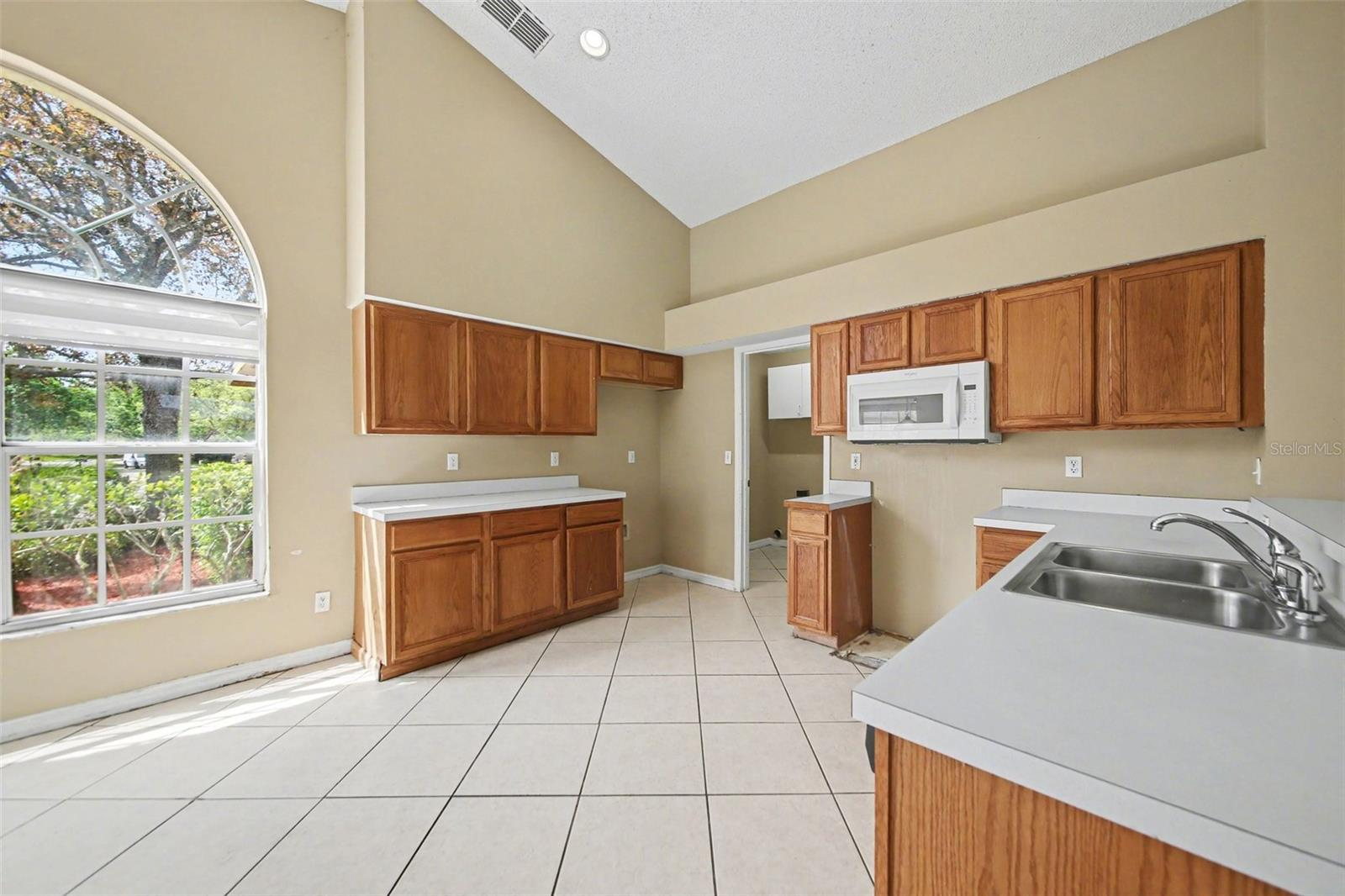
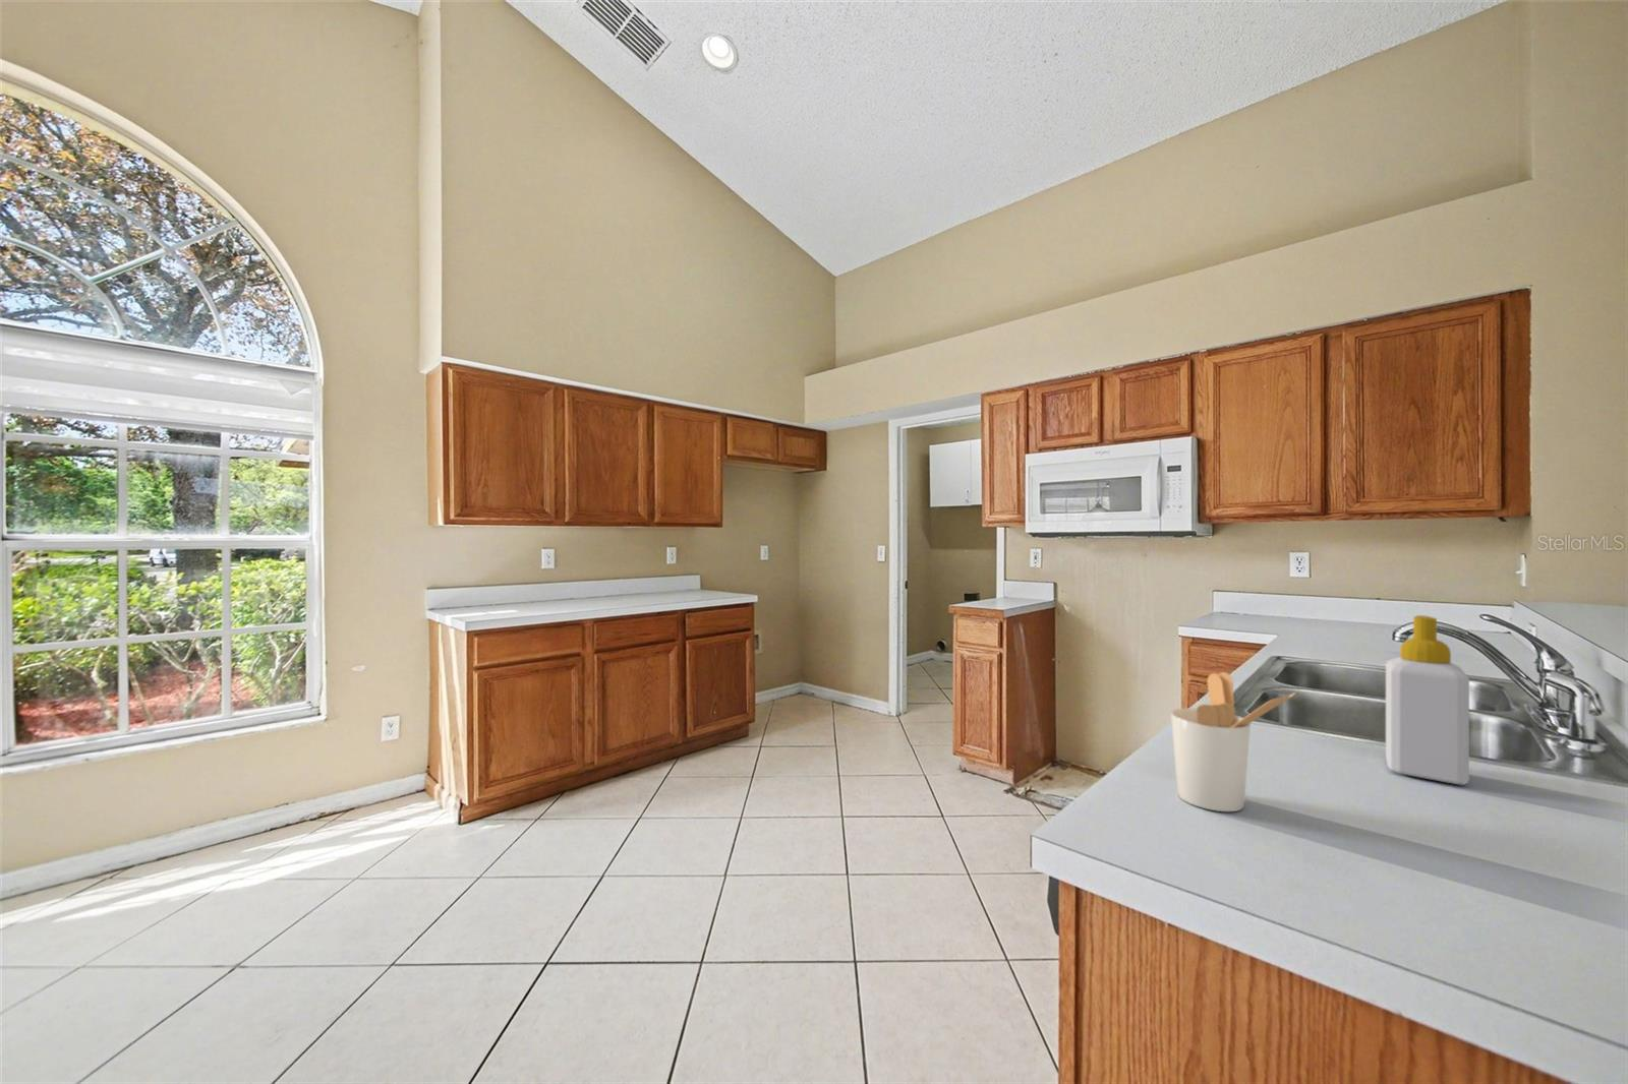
+ utensil holder (1230, 743)
+ soap bottle (1425, 694)
